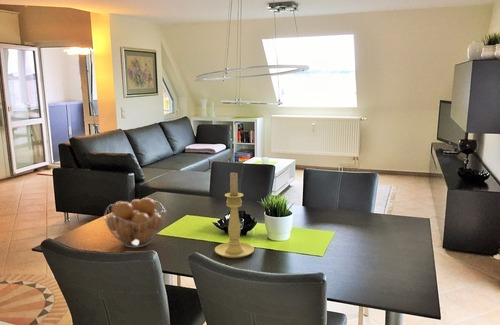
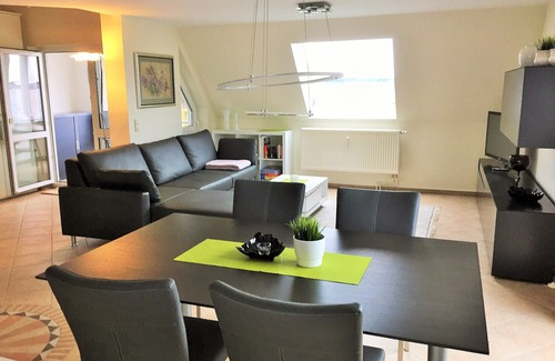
- fruit basket (136, 221)
- candle holder (234, 211)
